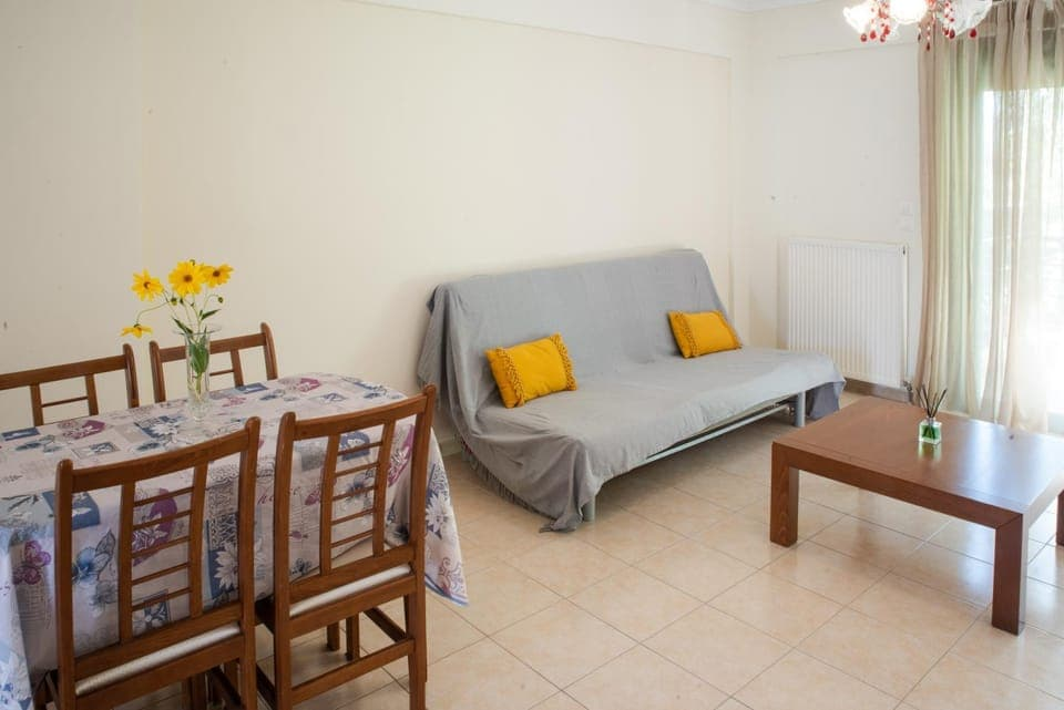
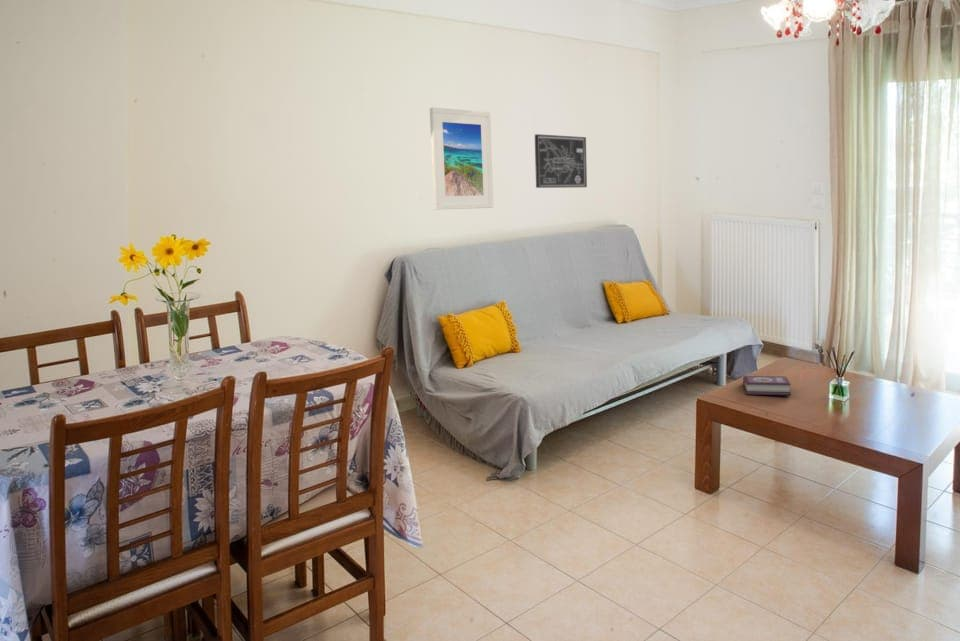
+ book (766, 384)
+ wall art (561, 161)
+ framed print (462, 159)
